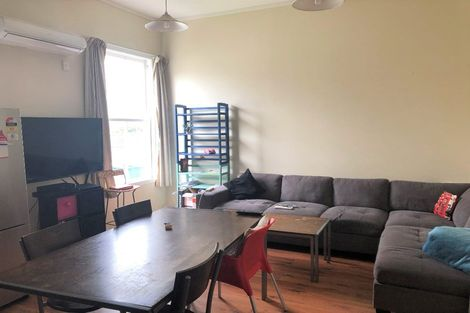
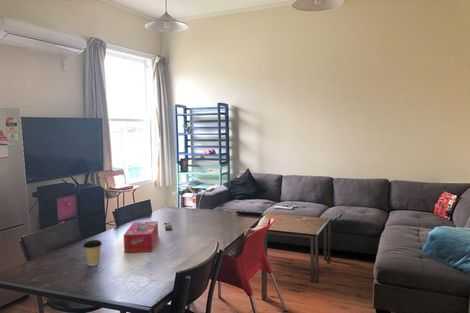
+ tissue box (142, 235)
+ coffee cup (93, 252)
